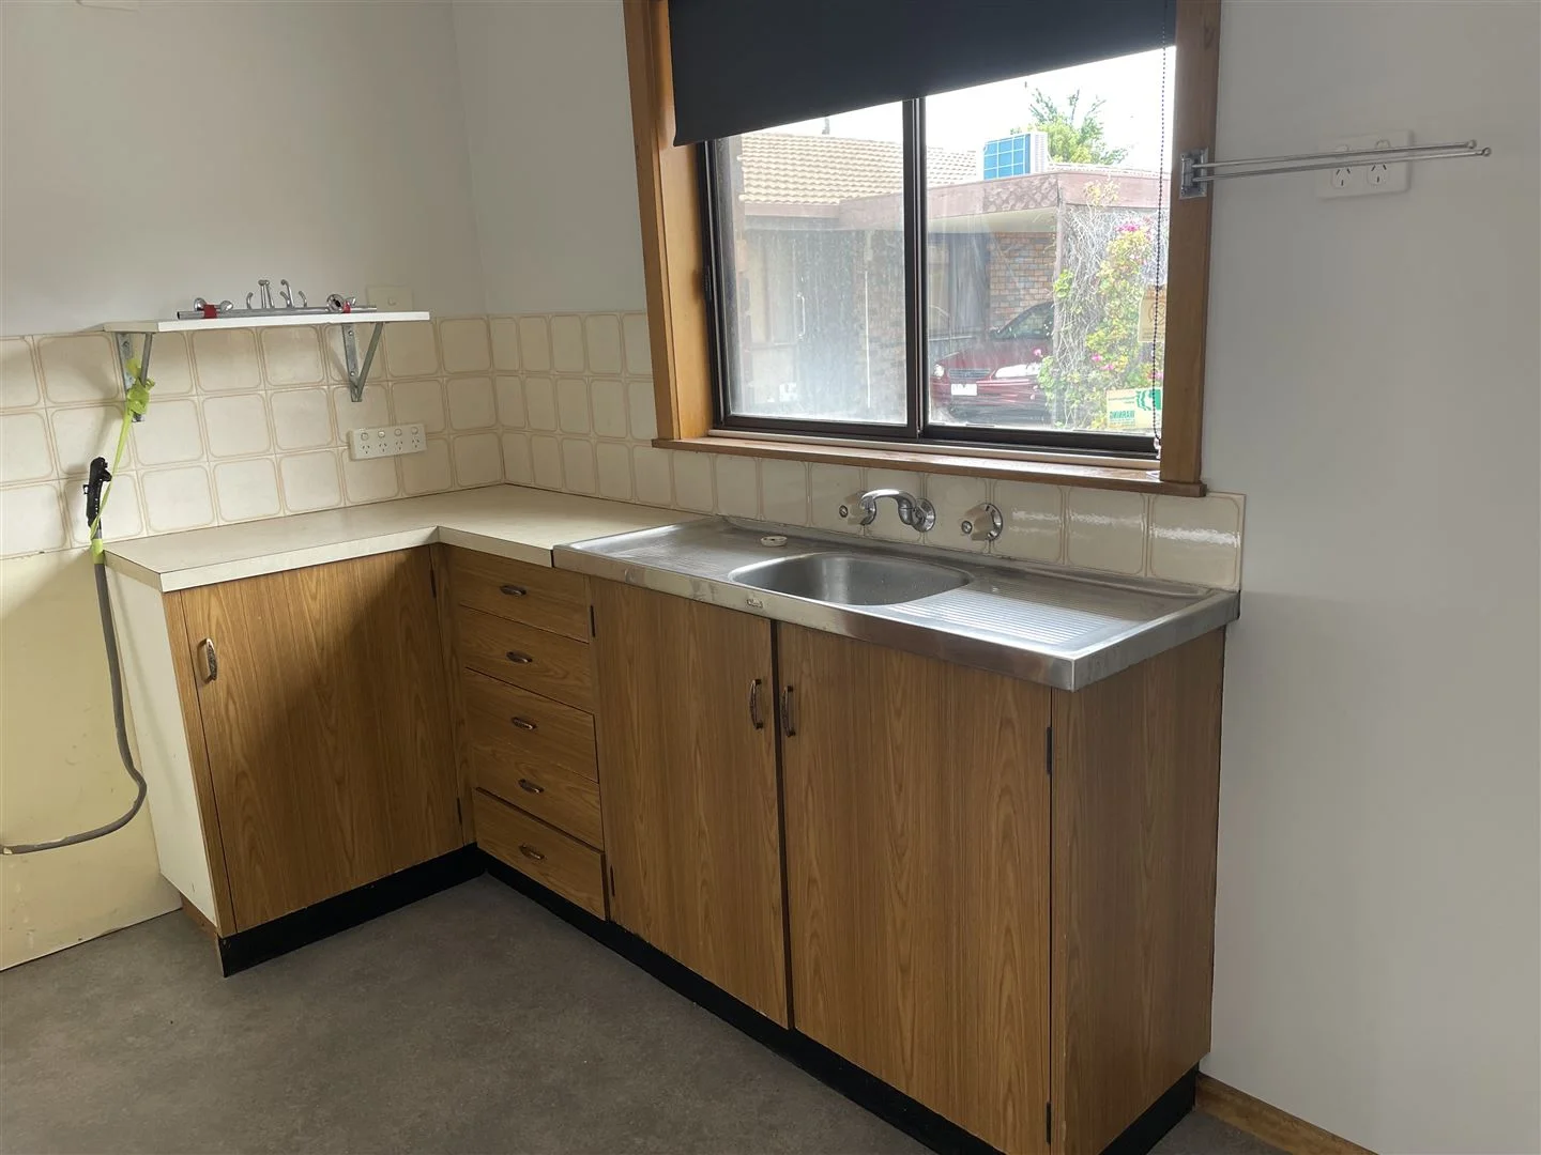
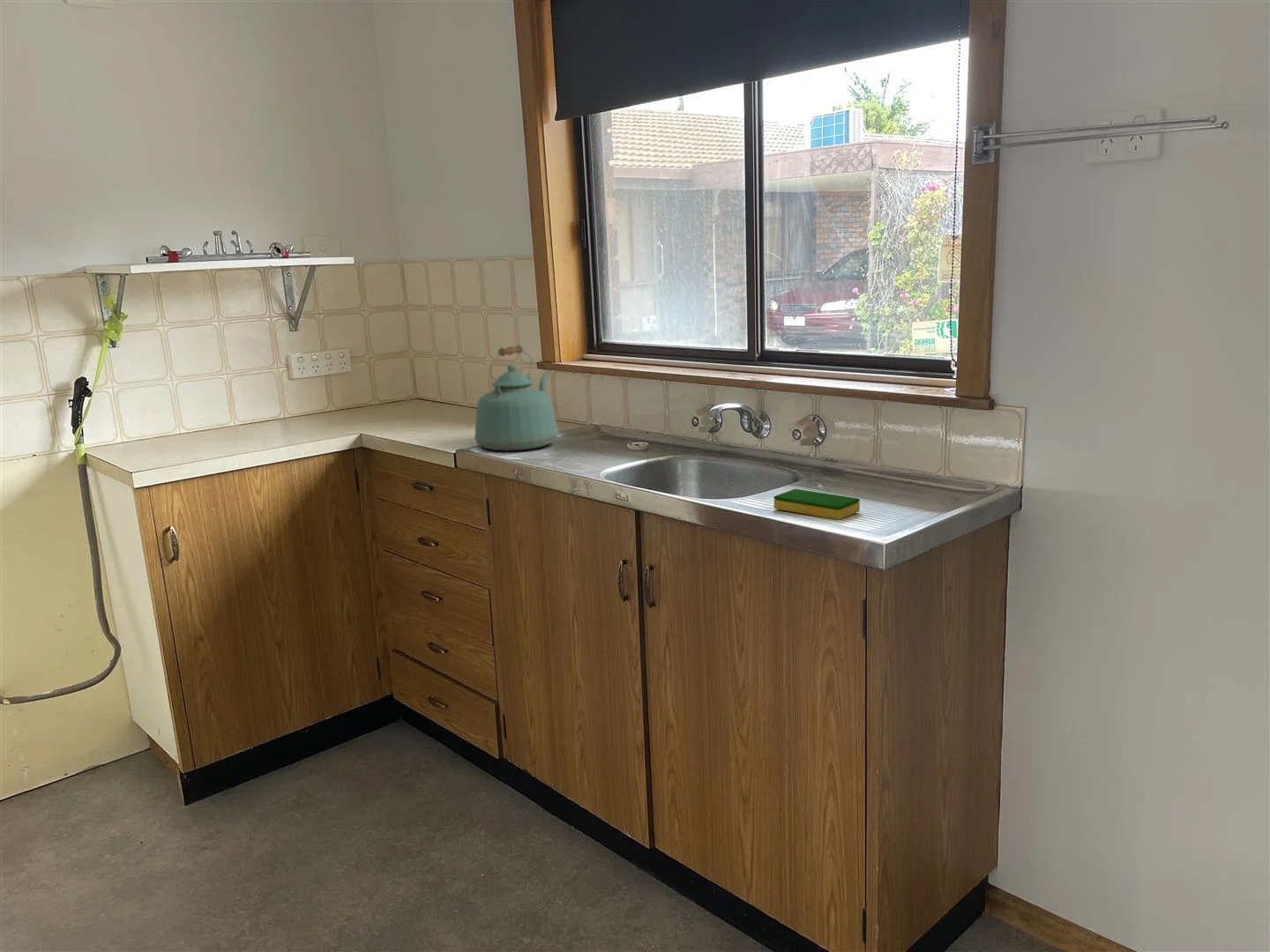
+ dish sponge (816, 503)
+ kettle (519, 394)
